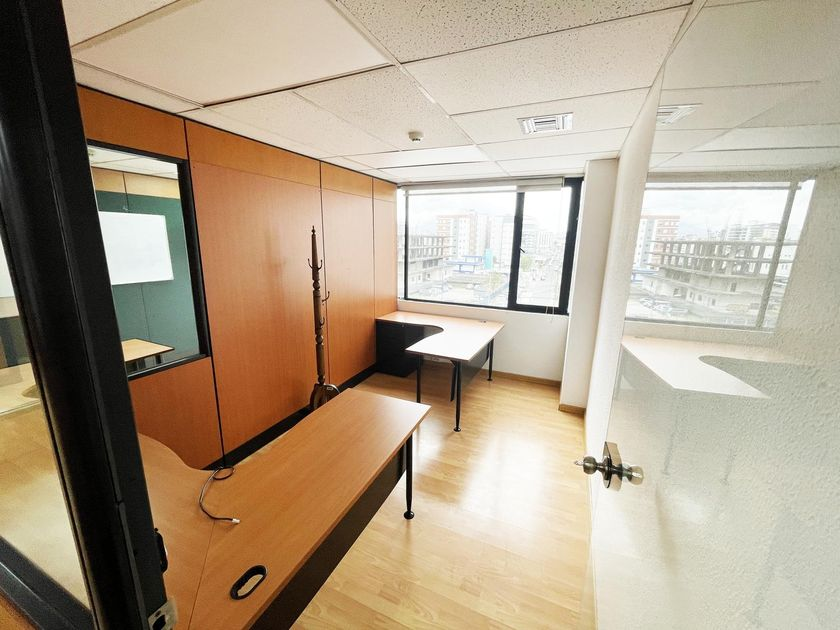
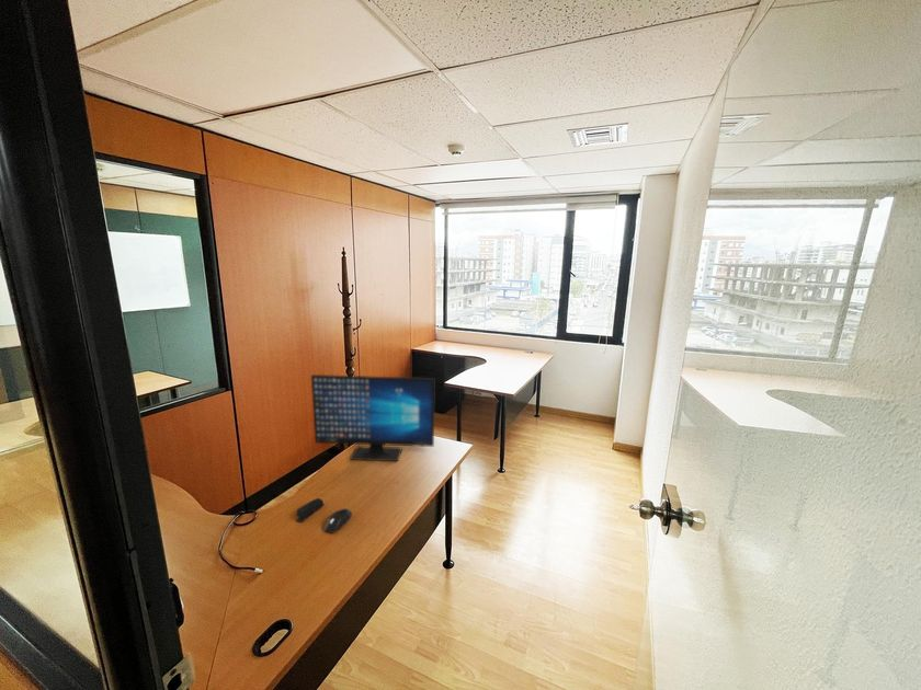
+ mouse (339, 517)
+ computer monitor (375, 415)
+ stapler (310, 507)
